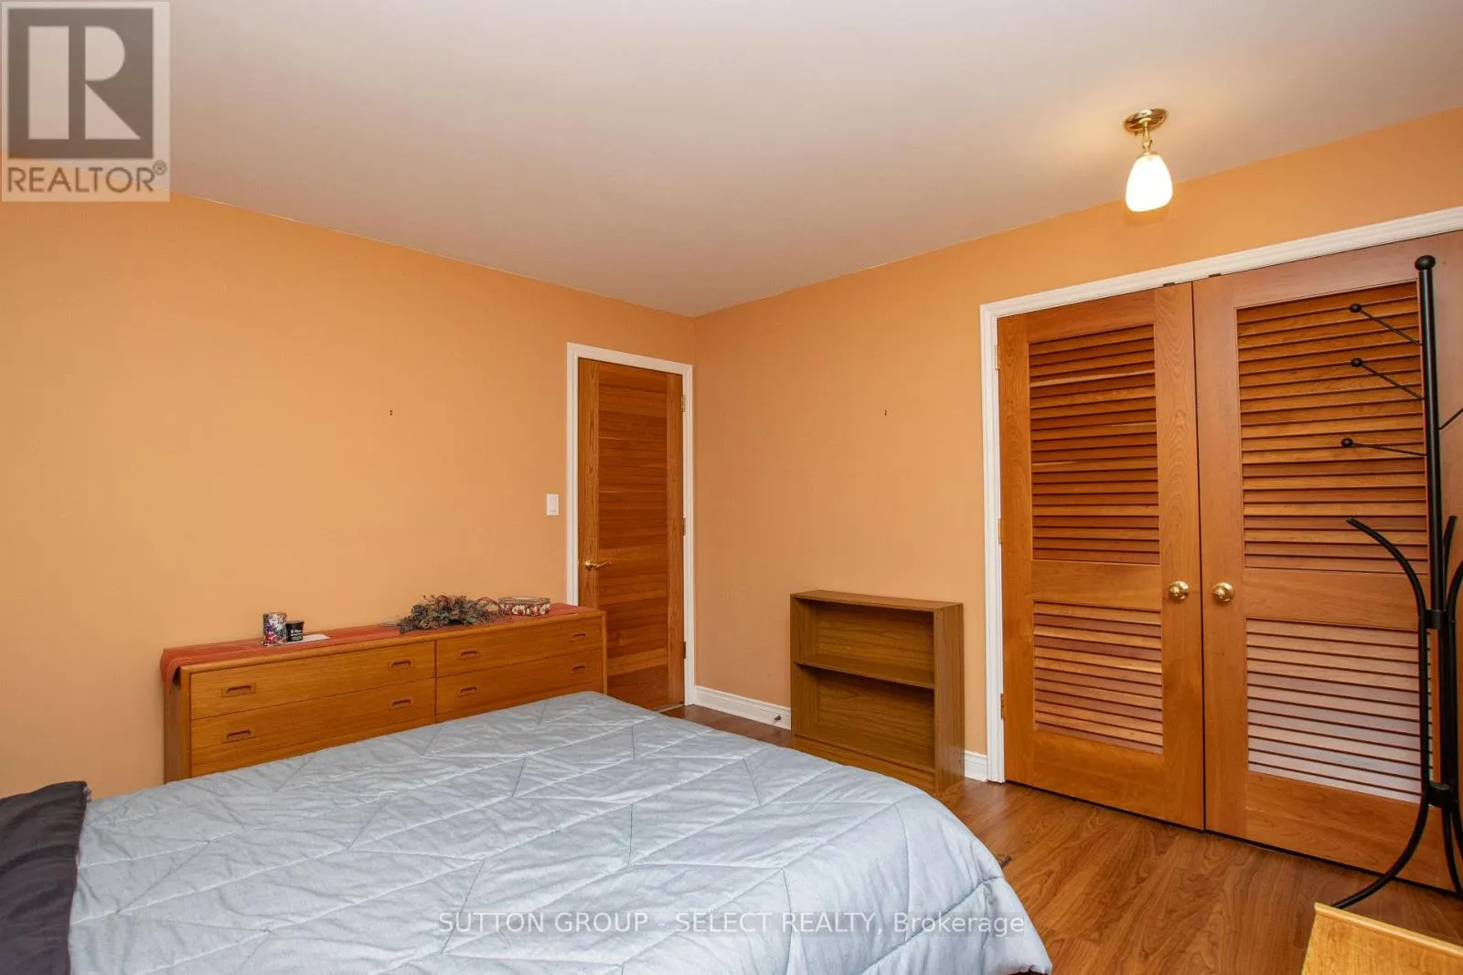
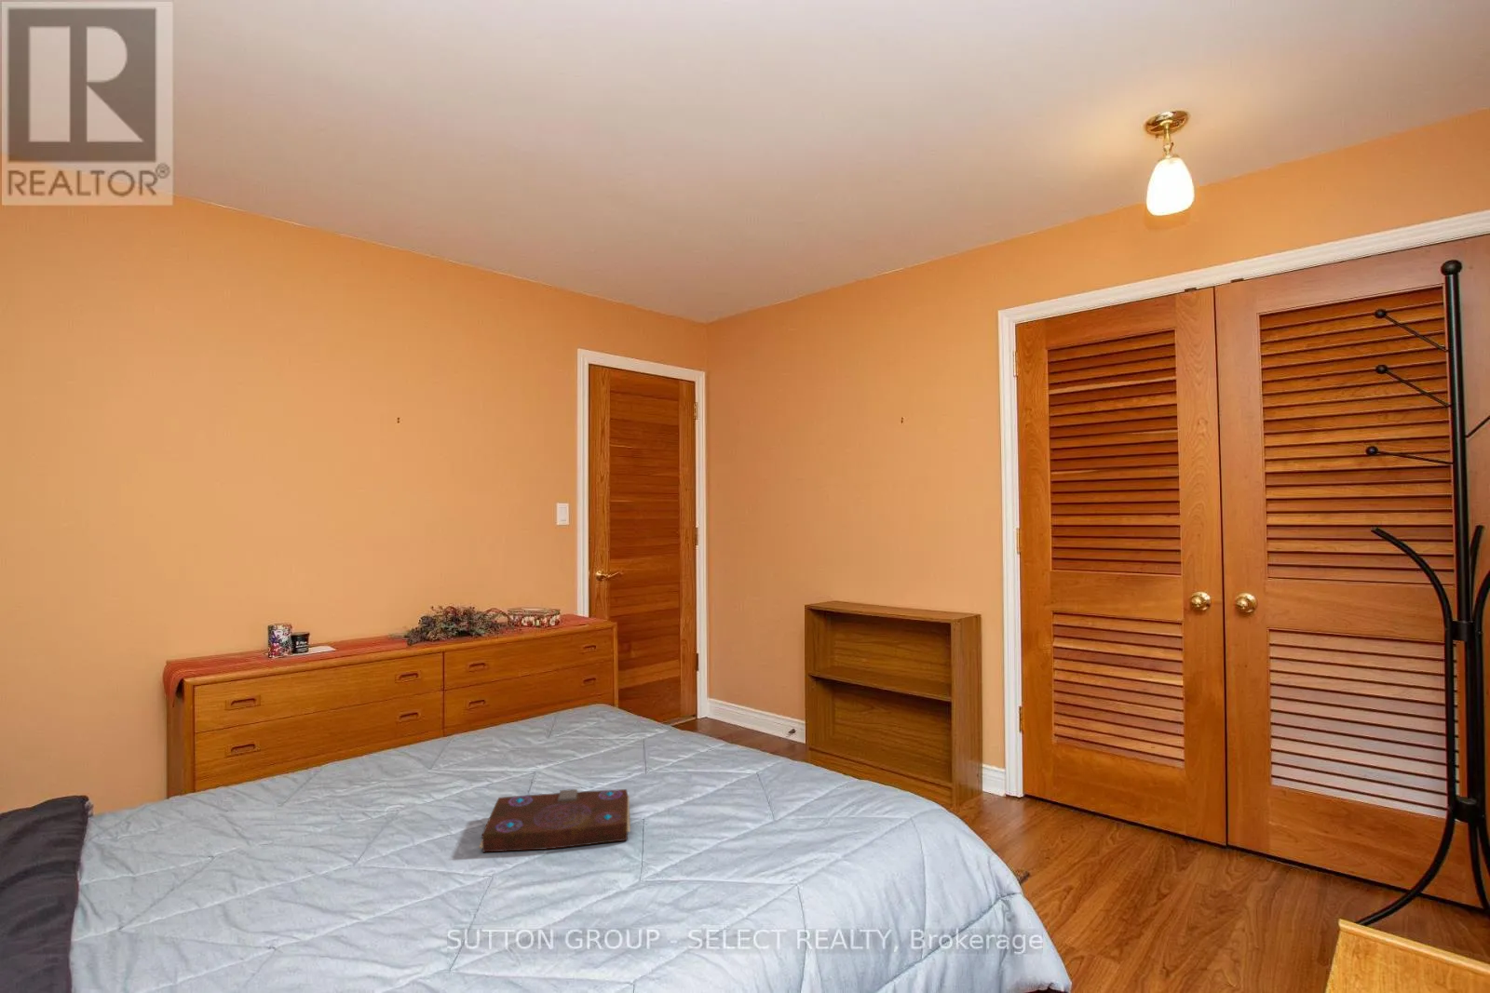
+ book (559, 816)
